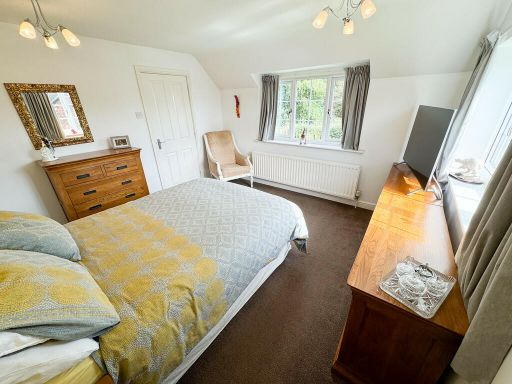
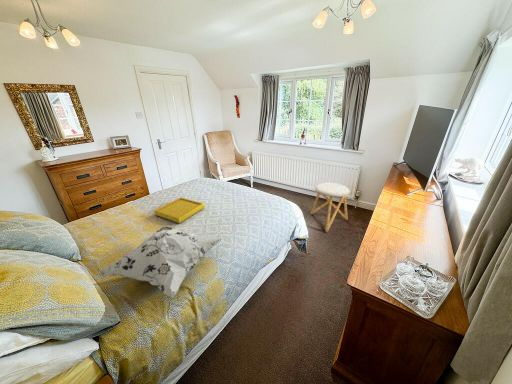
+ stool (332, 204)
+ decorative pillow (167, 253)
+ serving tray (180, 209)
